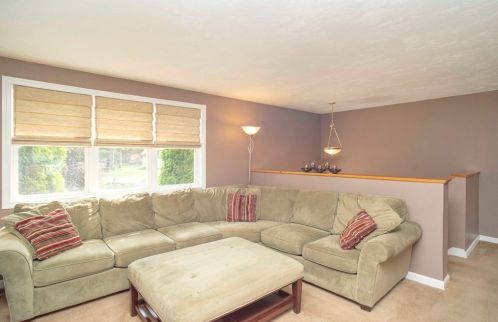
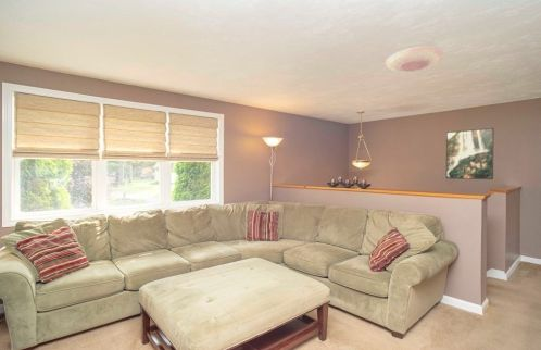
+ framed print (468, 154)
+ ceiling light (413, 63)
